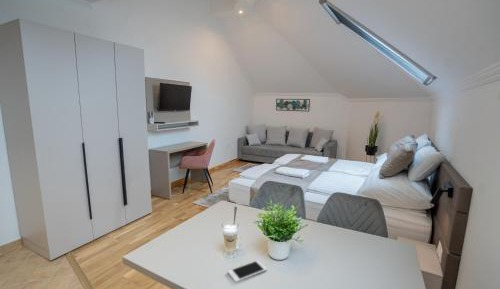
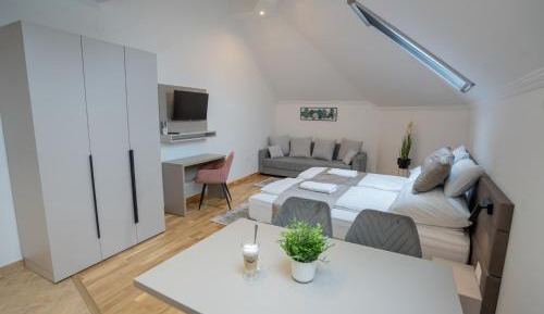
- cell phone (247, 270)
